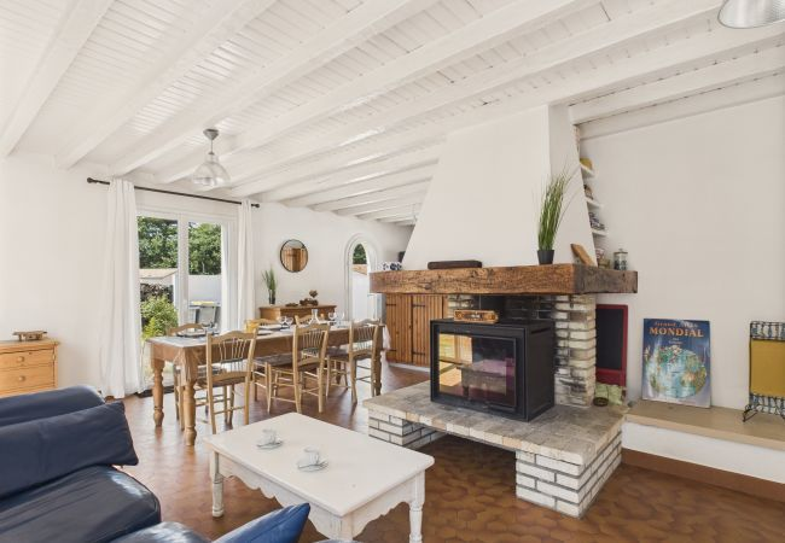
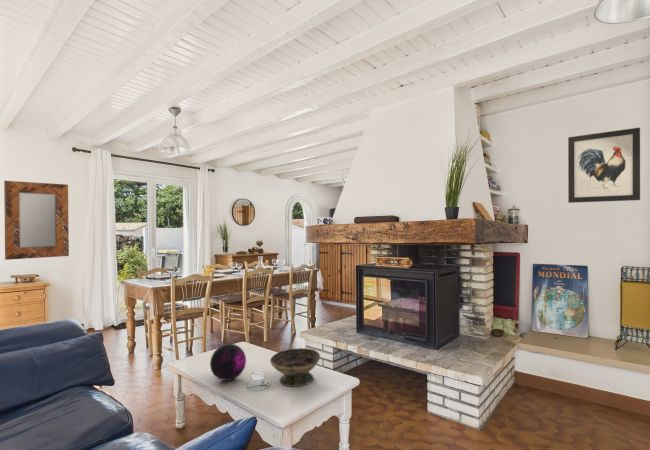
+ decorative orb (228, 361)
+ wall art (602, 167)
+ home mirror (38, 220)
+ decorative bowl (295, 367)
